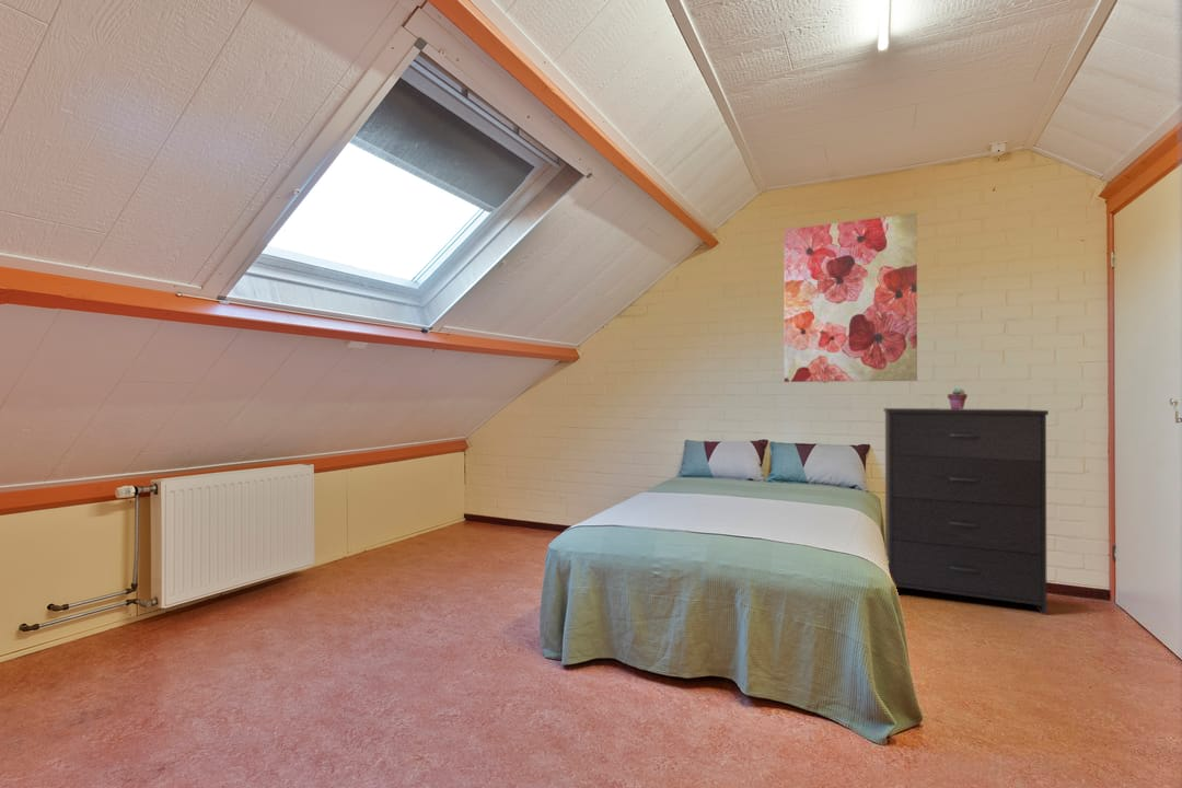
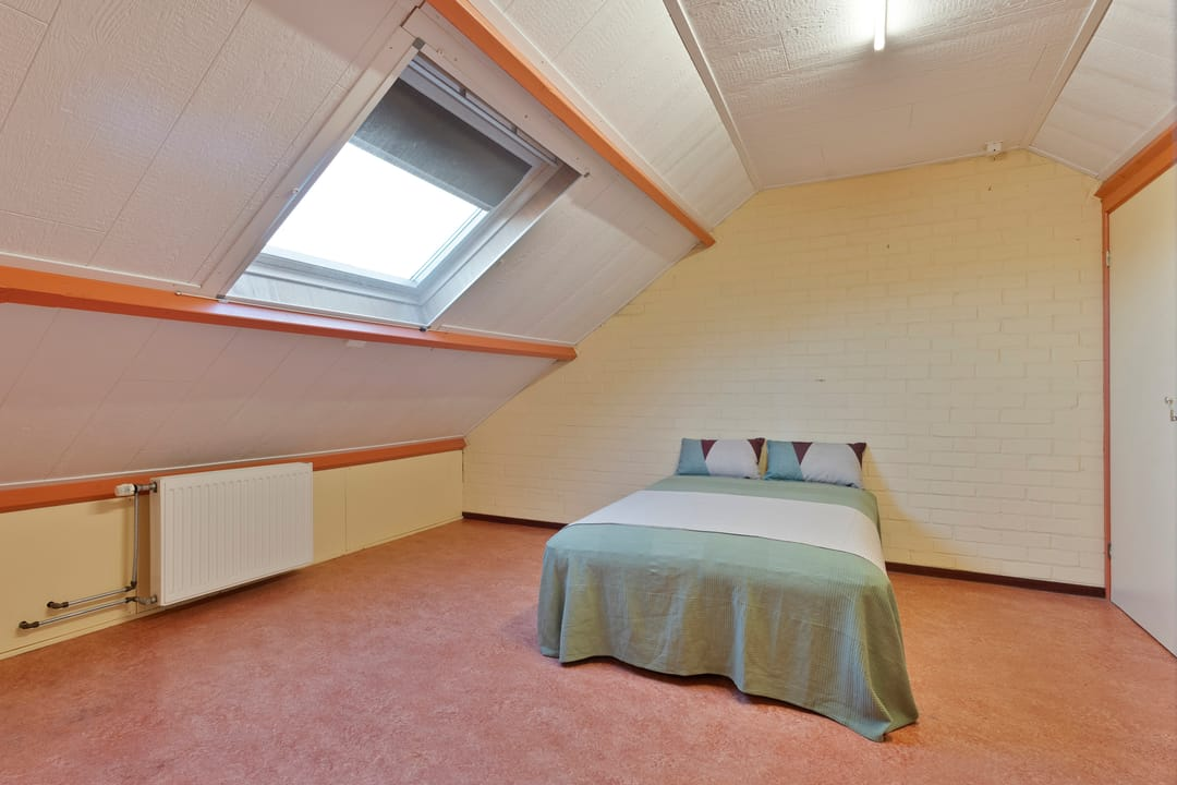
- potted succulent (957, 397)
- wall art (847, 301)
- dresser (958, 501)
